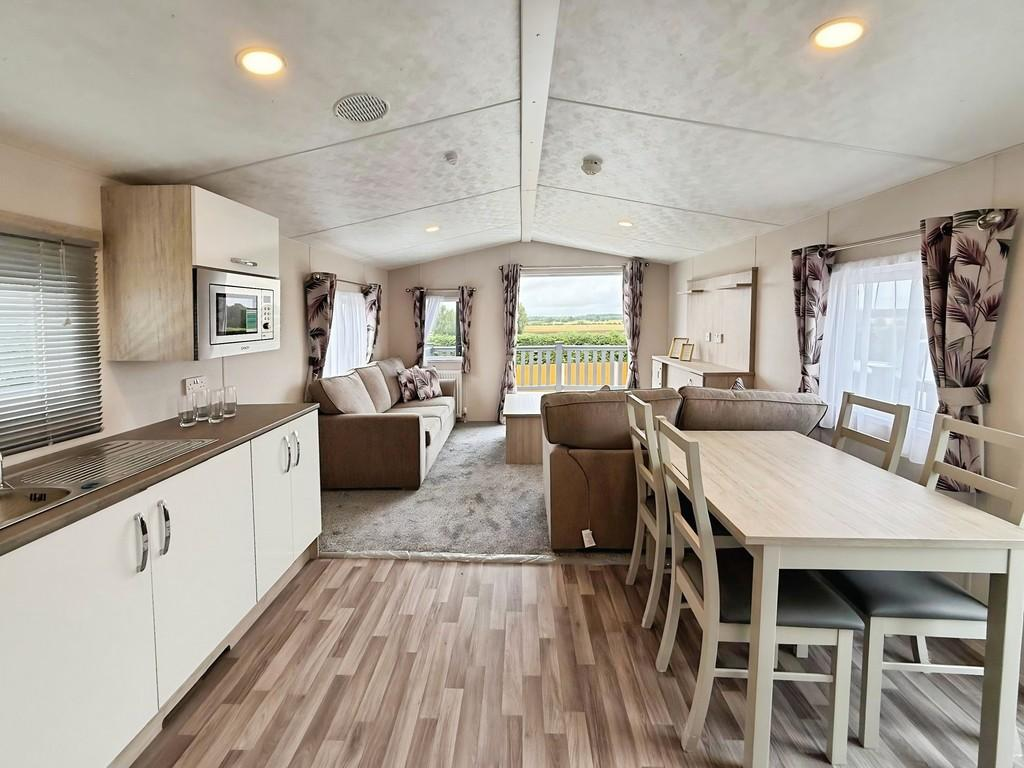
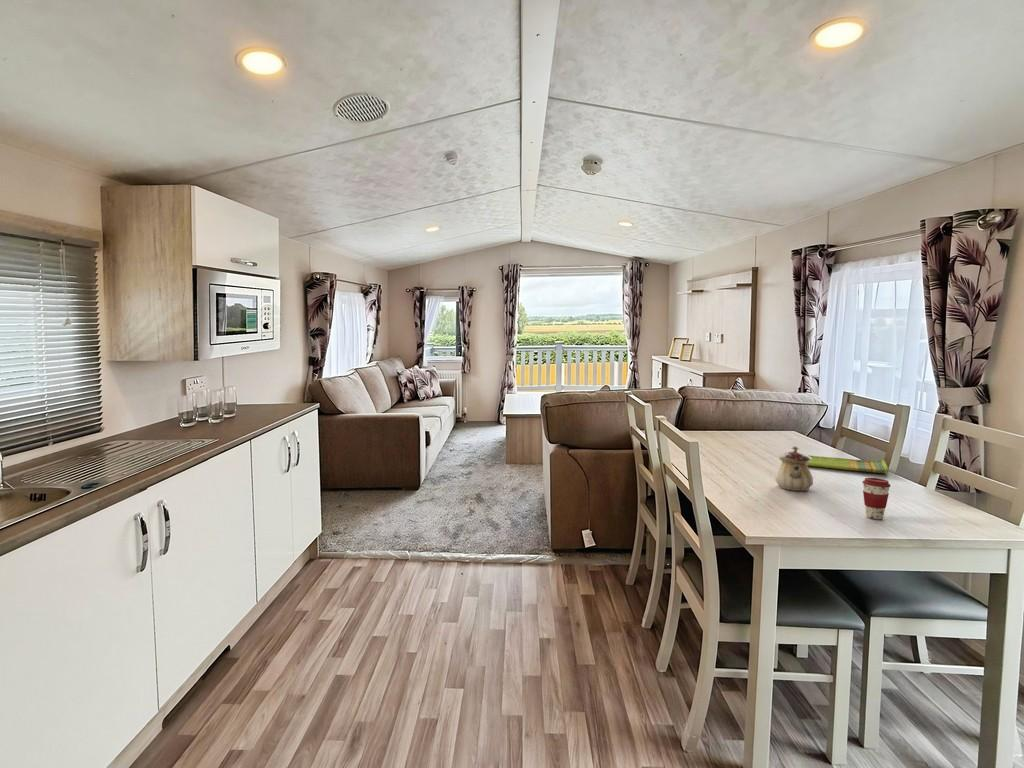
+ teapot (794, 466)
+ dish towel (836, 462)
+ coffee cup (875, 498)
